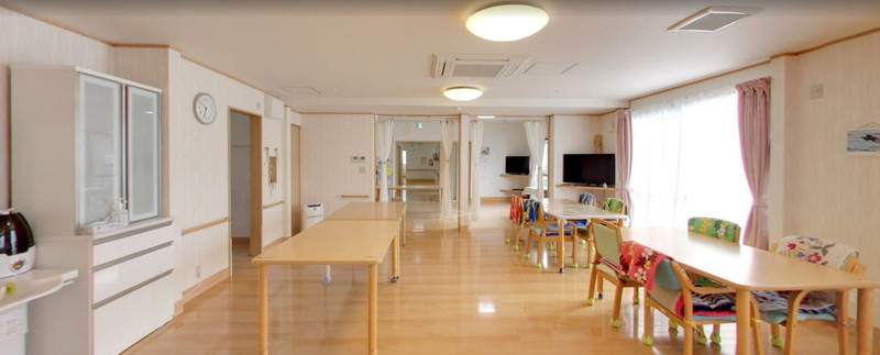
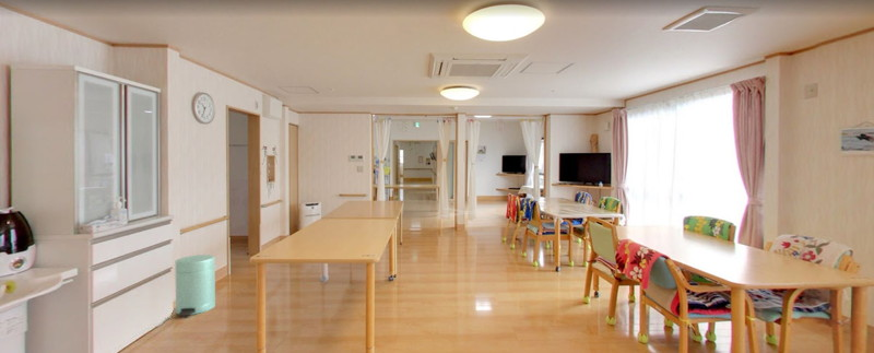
+ trash can (193, 284)
